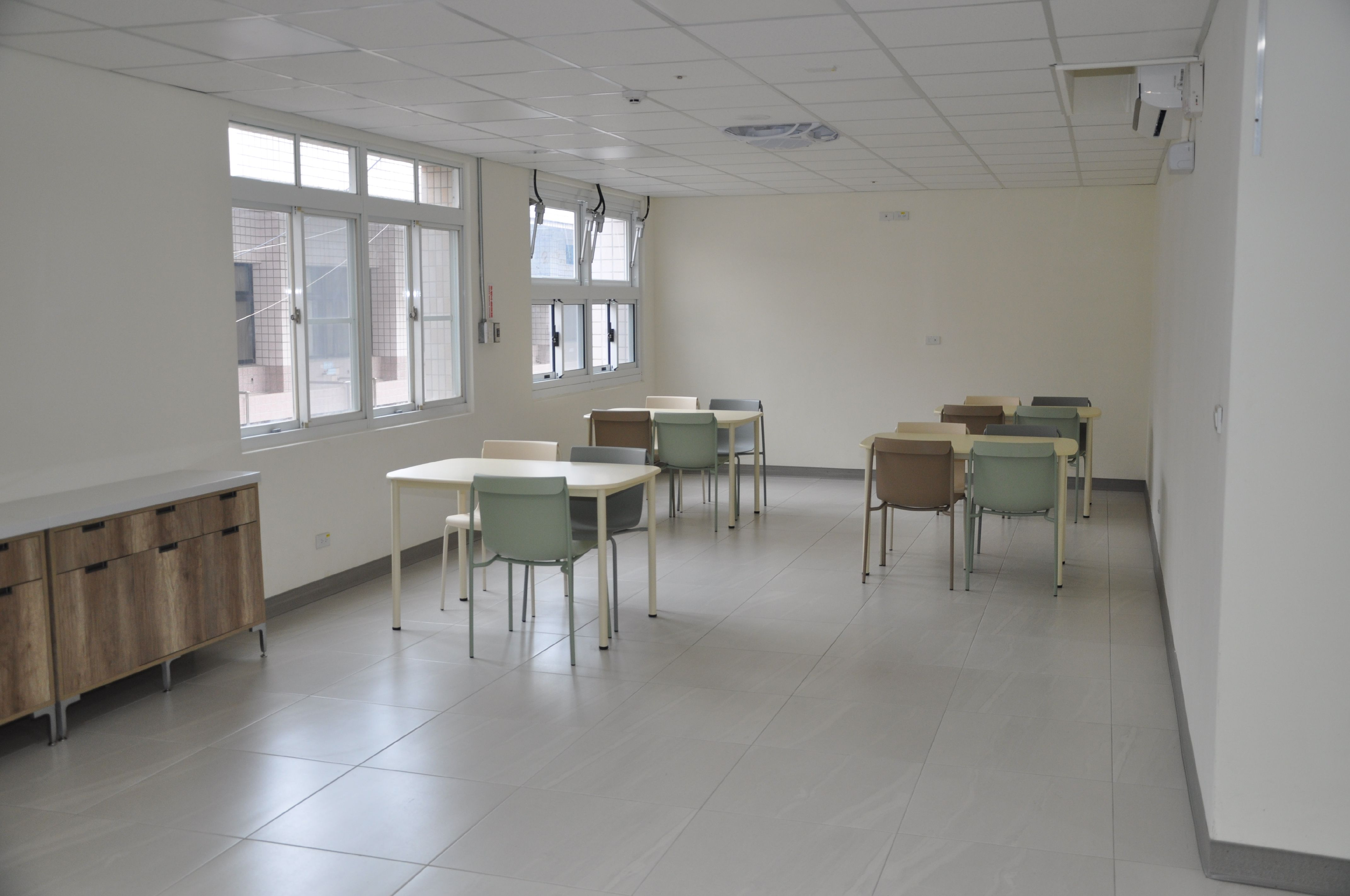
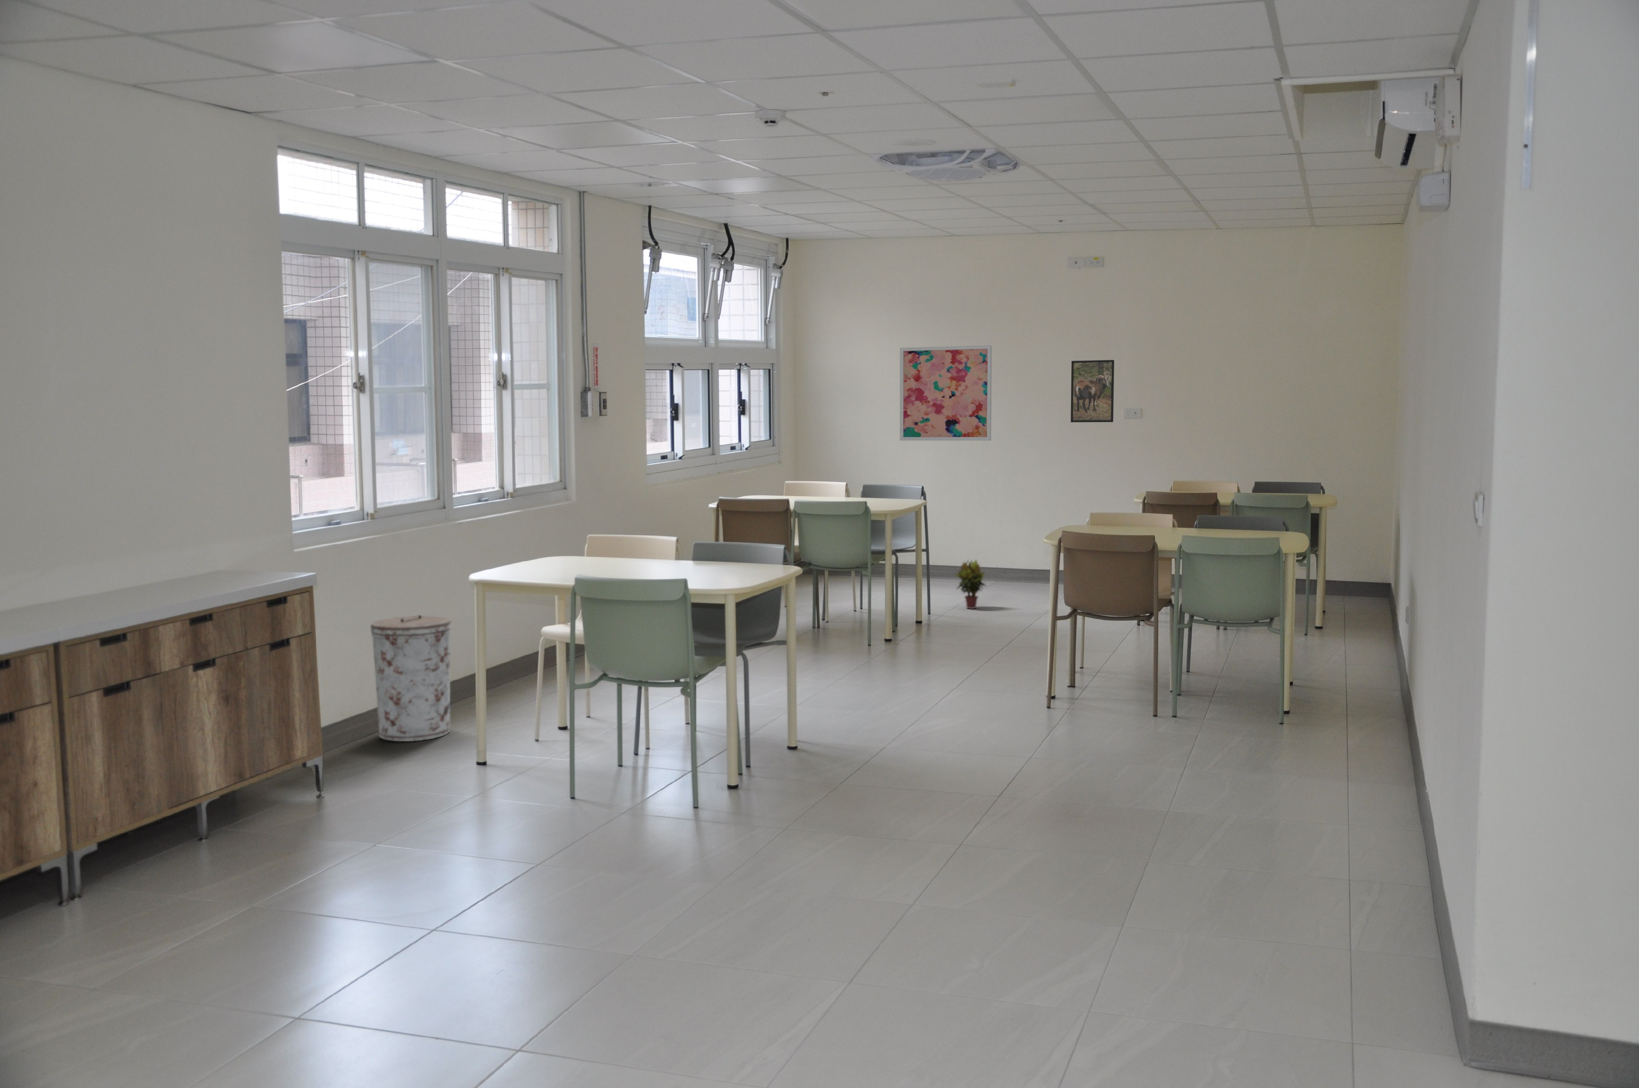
+ potted plant (971, 584)
+ wall art (945, 393)
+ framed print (1091, 391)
+ trash can (413, 675)
